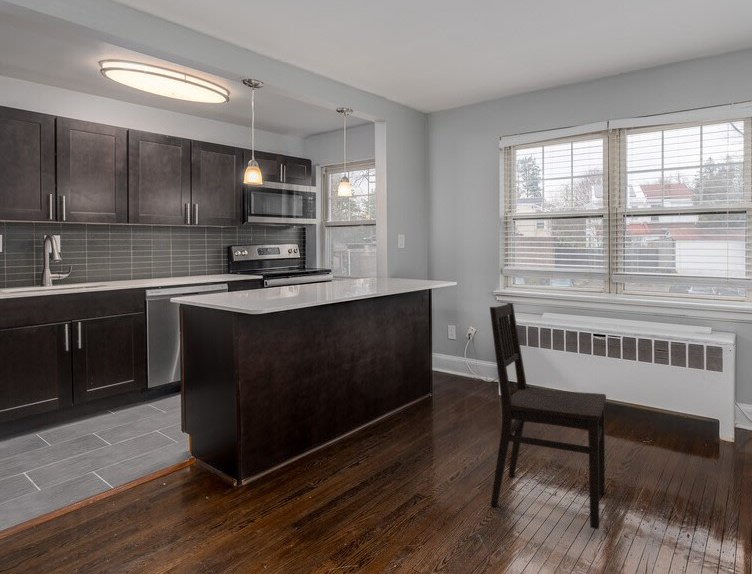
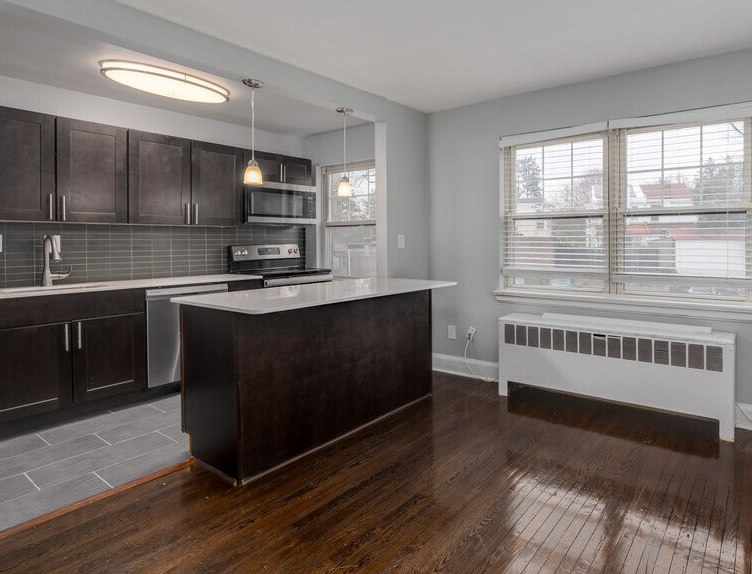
- dining chair (549, 403)
